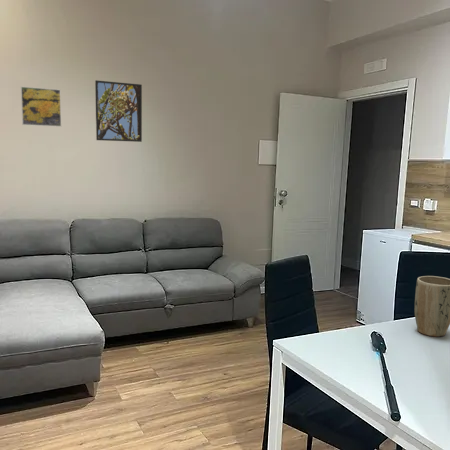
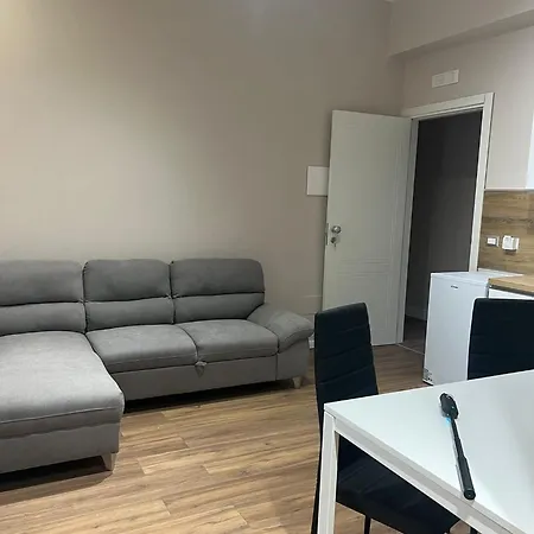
- plant pot (434, 306)
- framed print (119, 112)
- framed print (41, 107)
